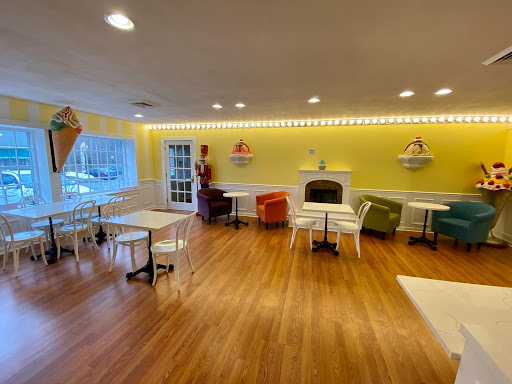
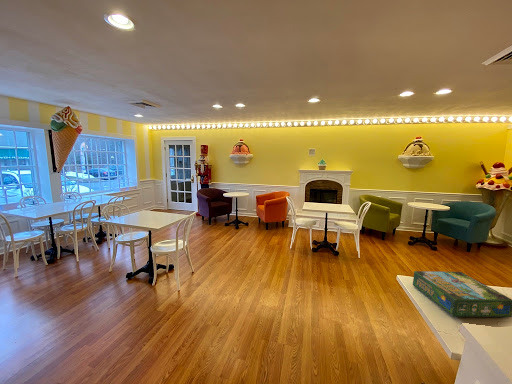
+ board game (457, 291)
